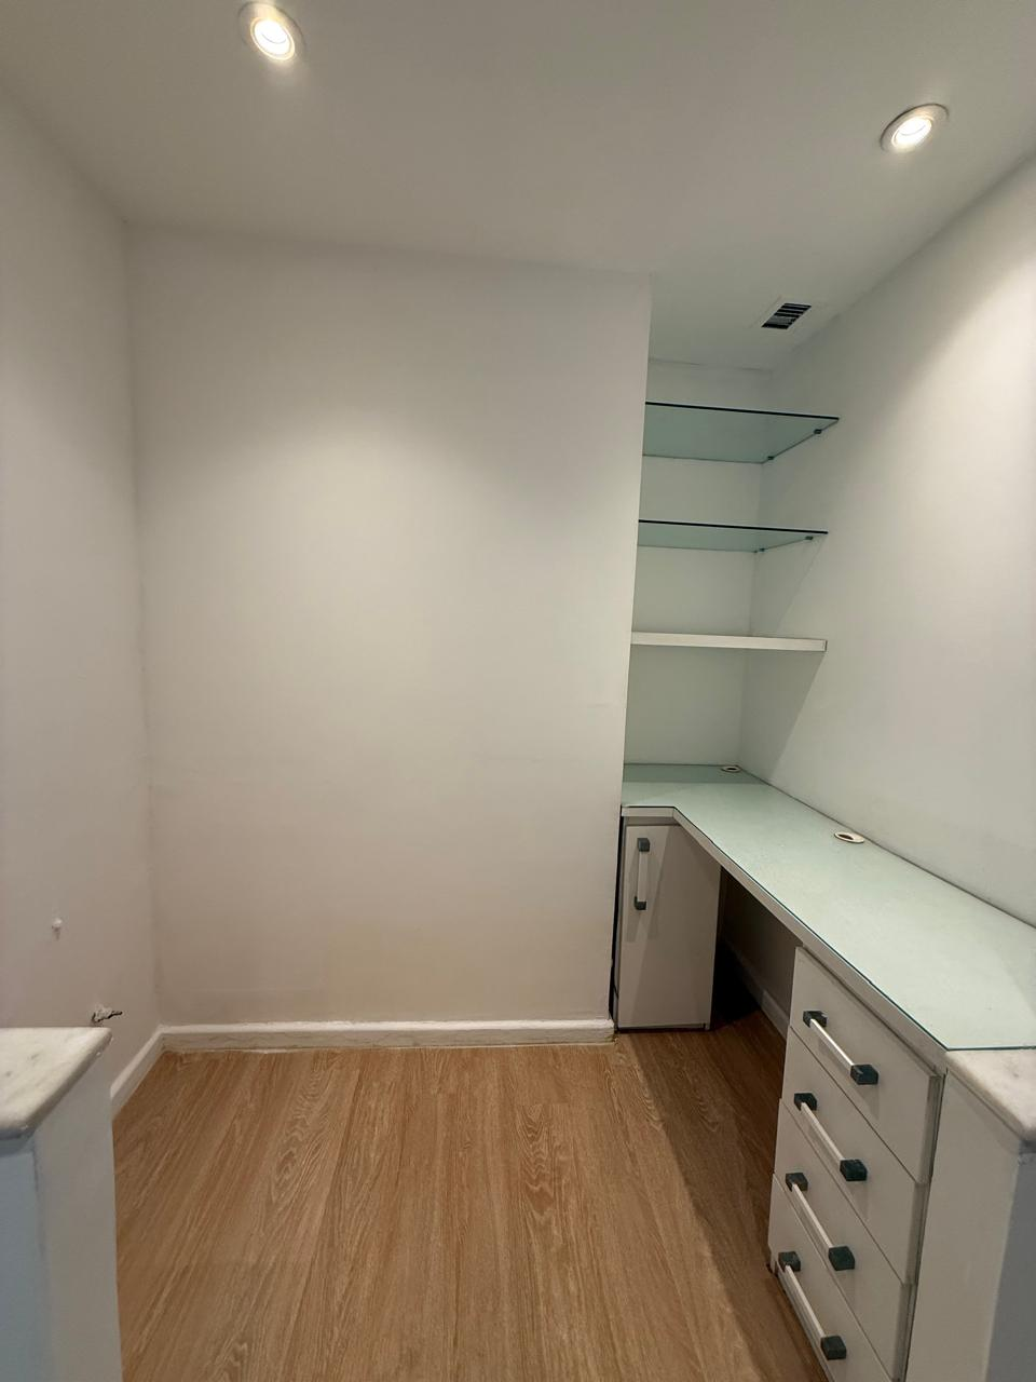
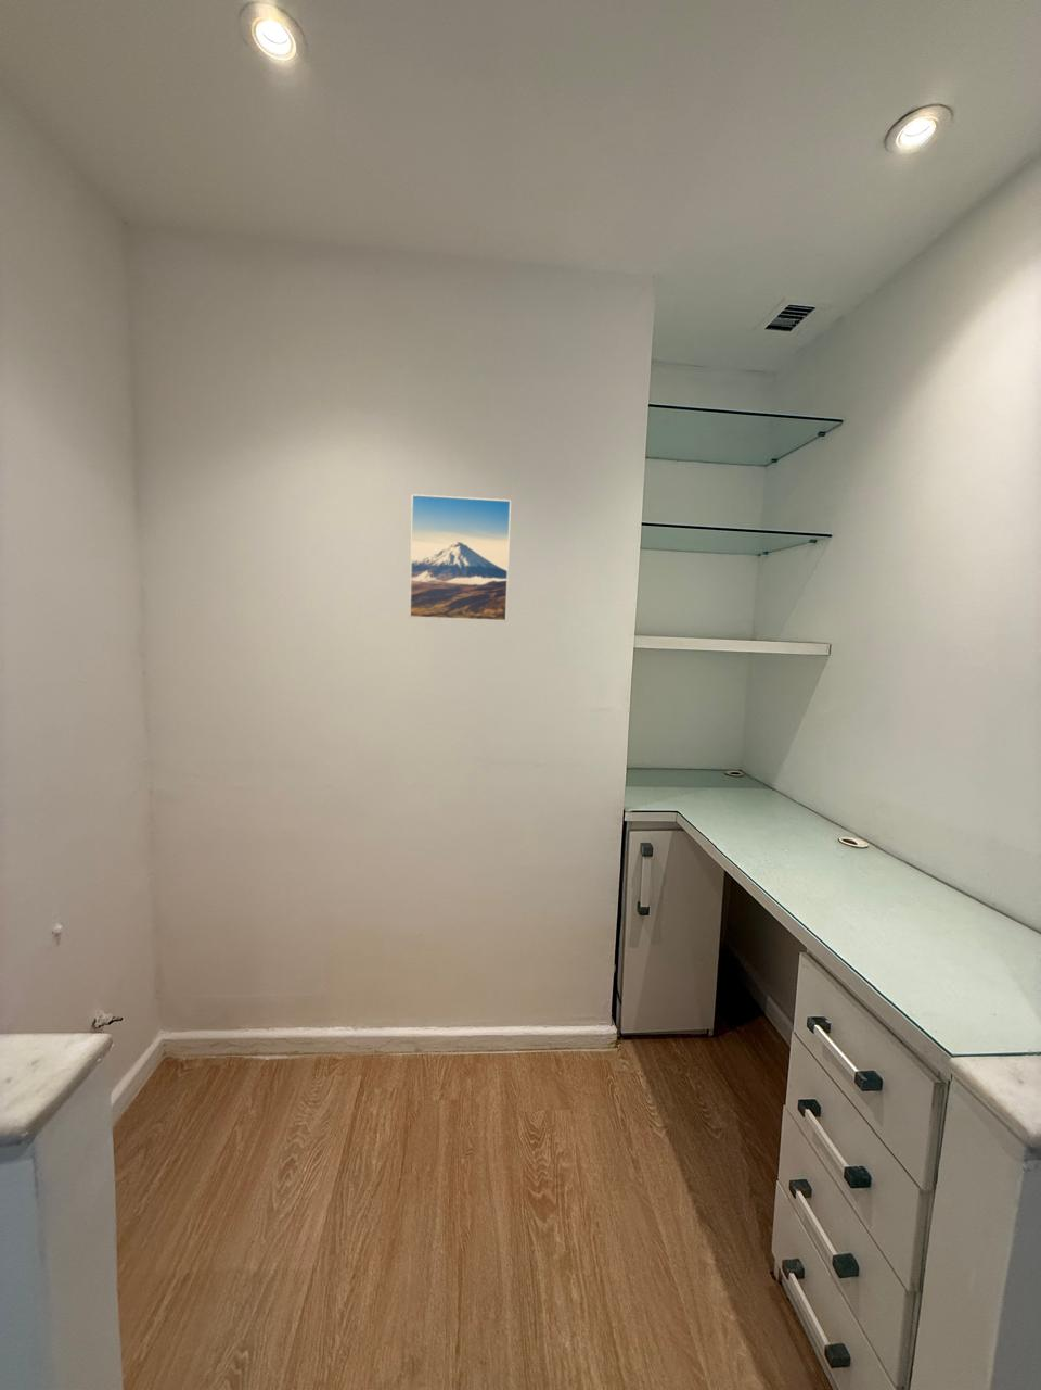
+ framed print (459, 559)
